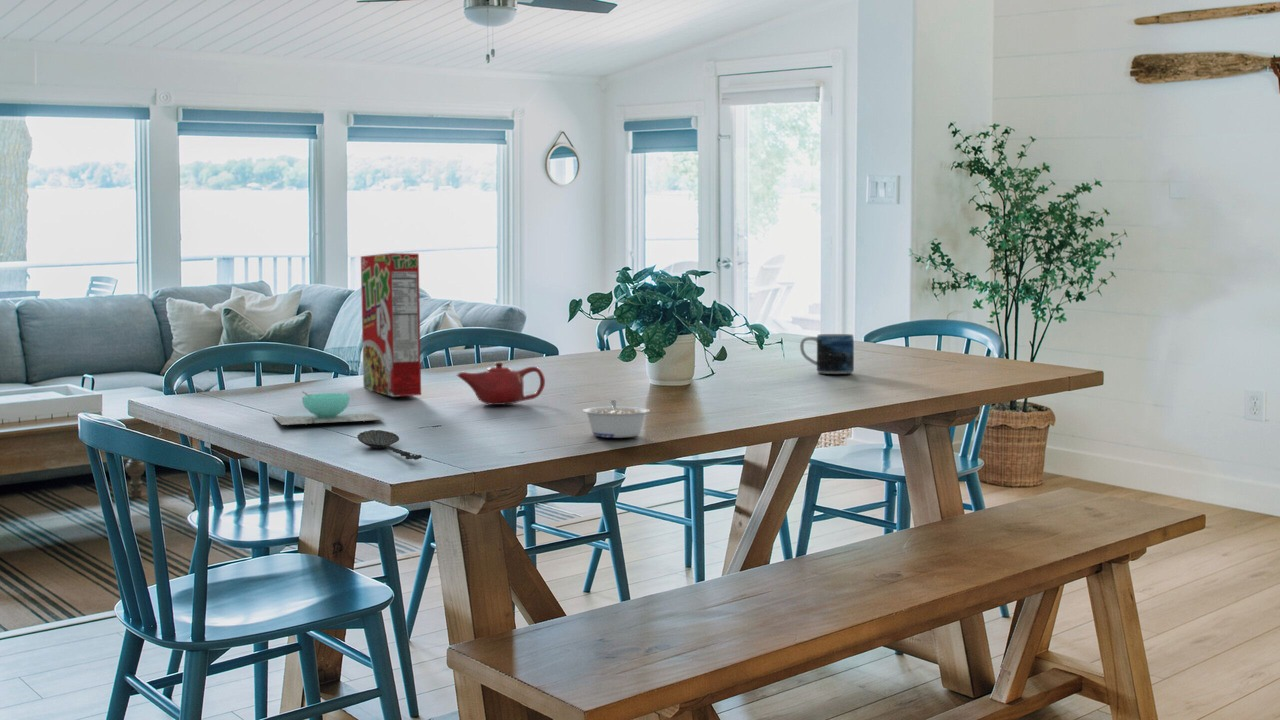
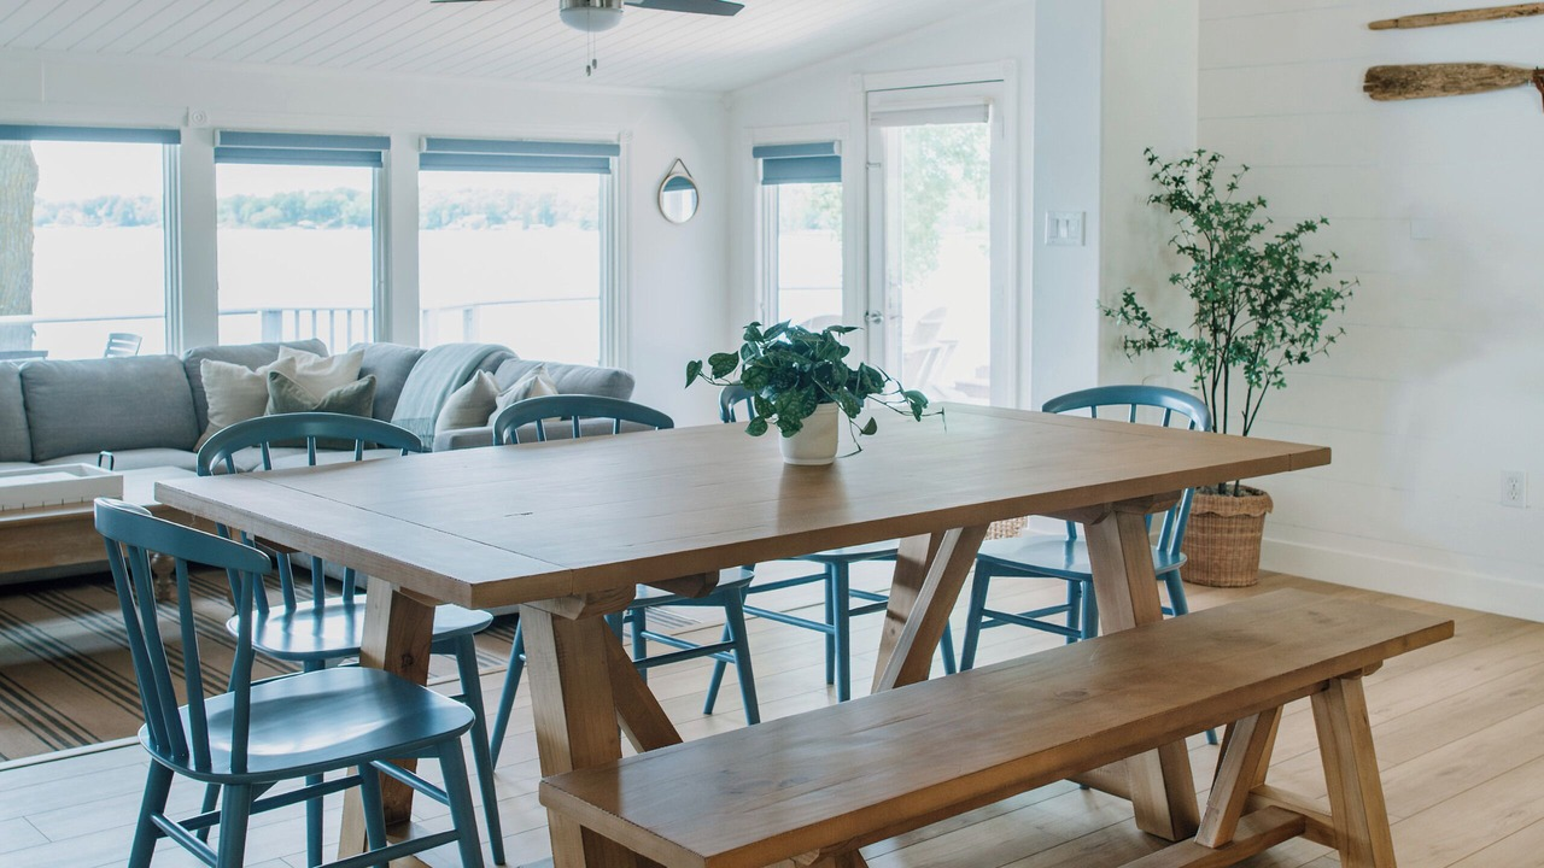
- spoon (392, 443)
- cereal box (390, 323)
- soup bowl (326, 403)
- mug (826, 353)
- legume (614, 419)
- teapot (501, 383)
